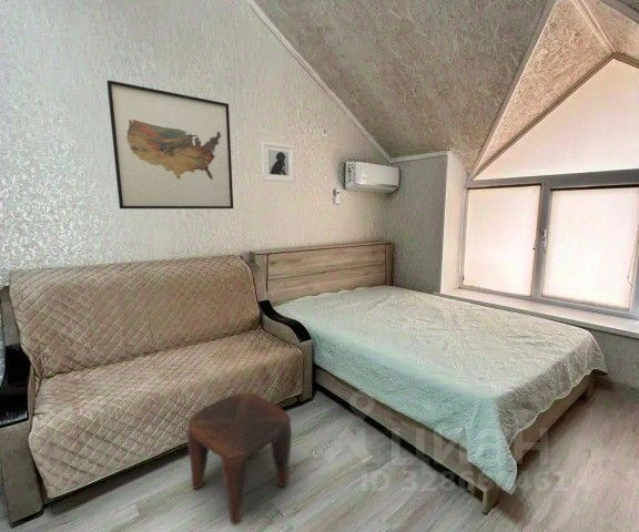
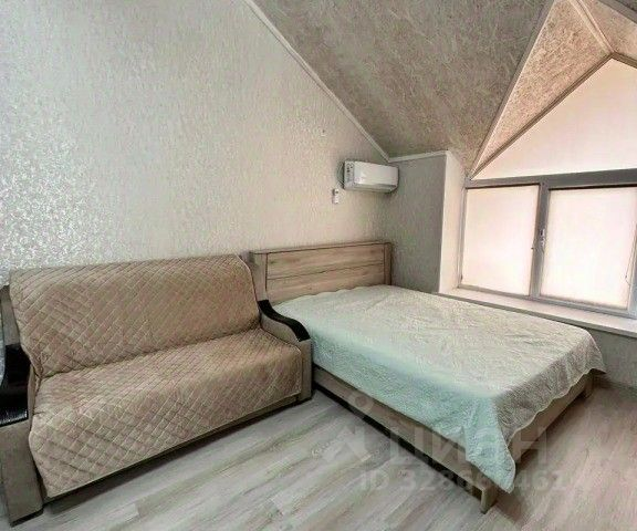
- wall art (178, 152)
- stool (241, 450)
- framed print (277, 162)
